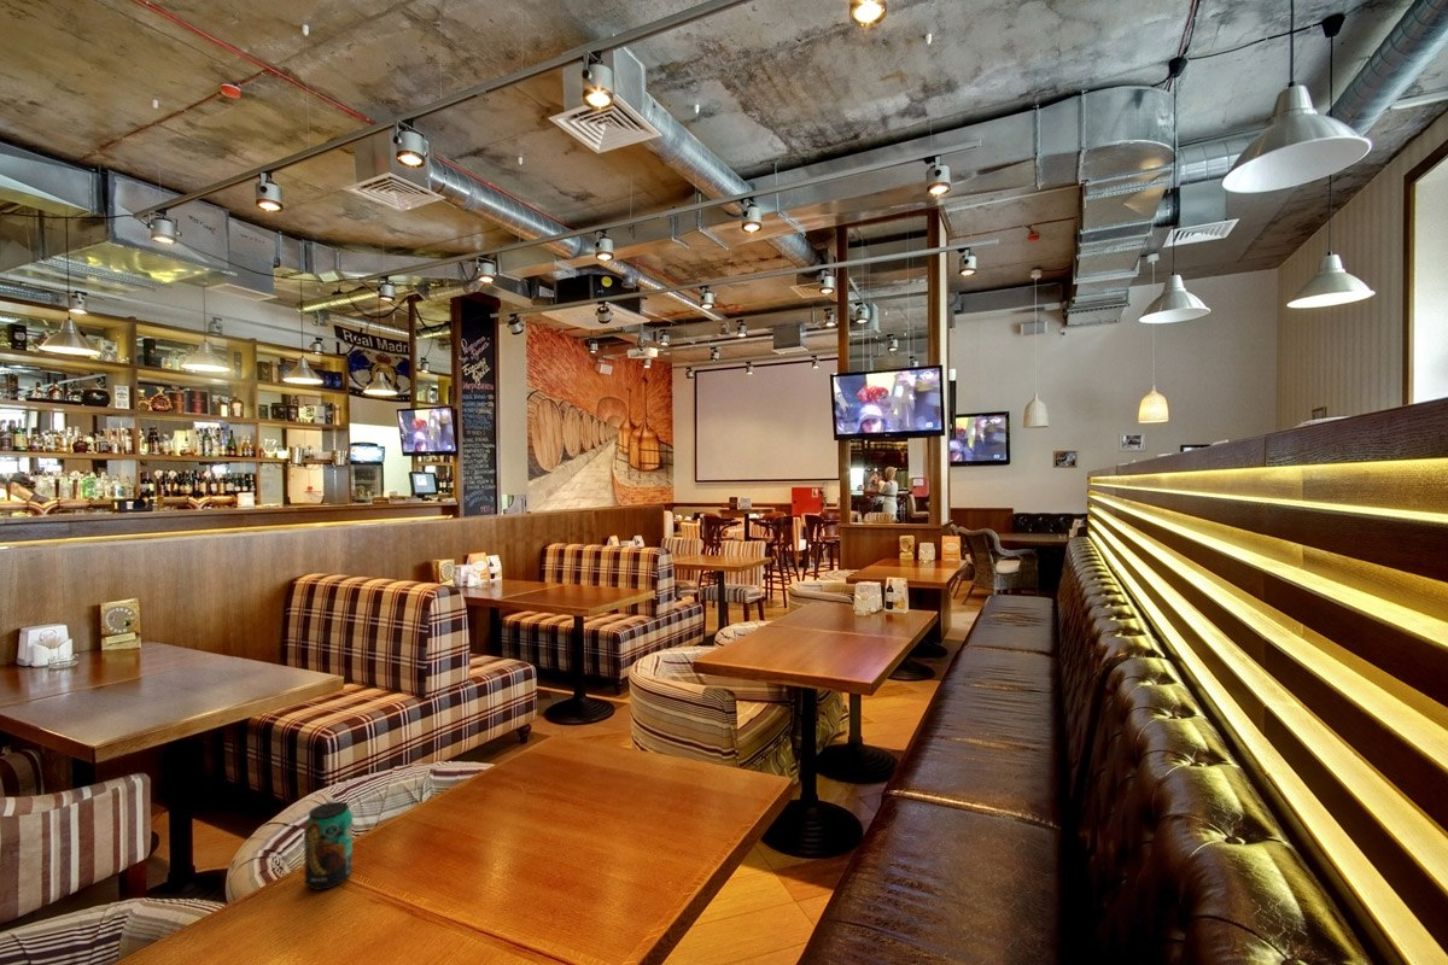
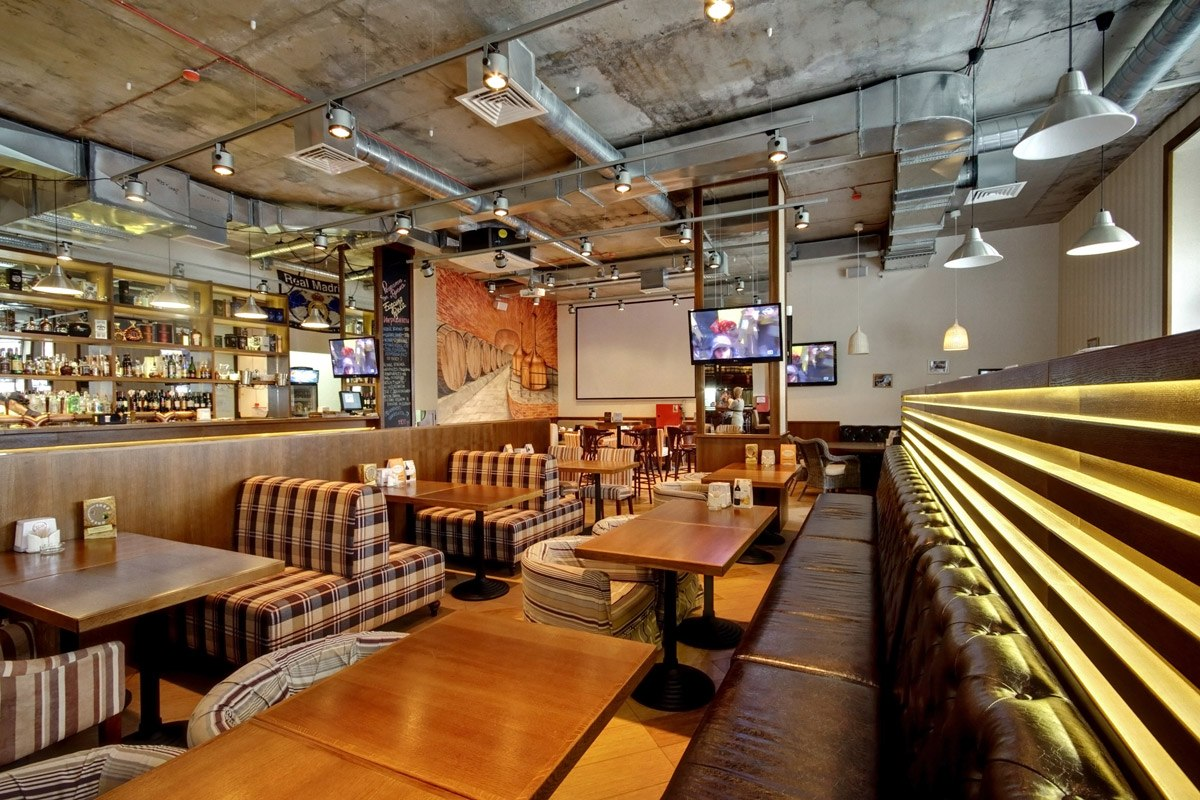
- beverage can (328, 844)
